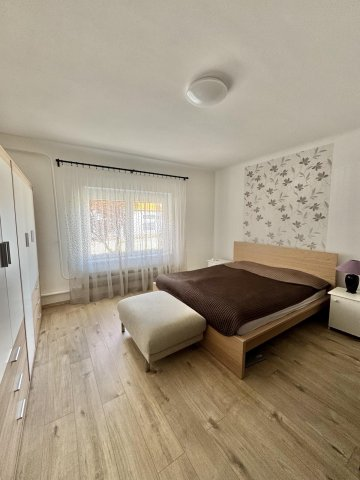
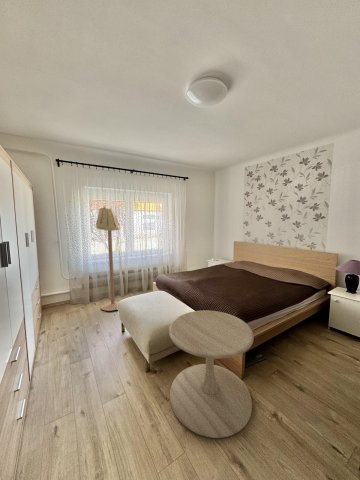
+ side table (209, 361)
+ floor lamp (109, 256)
